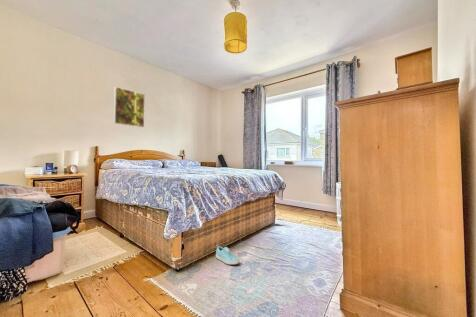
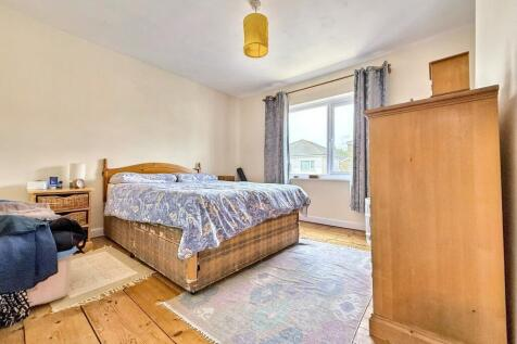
- sneaker (226, 254)
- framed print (130, 108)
